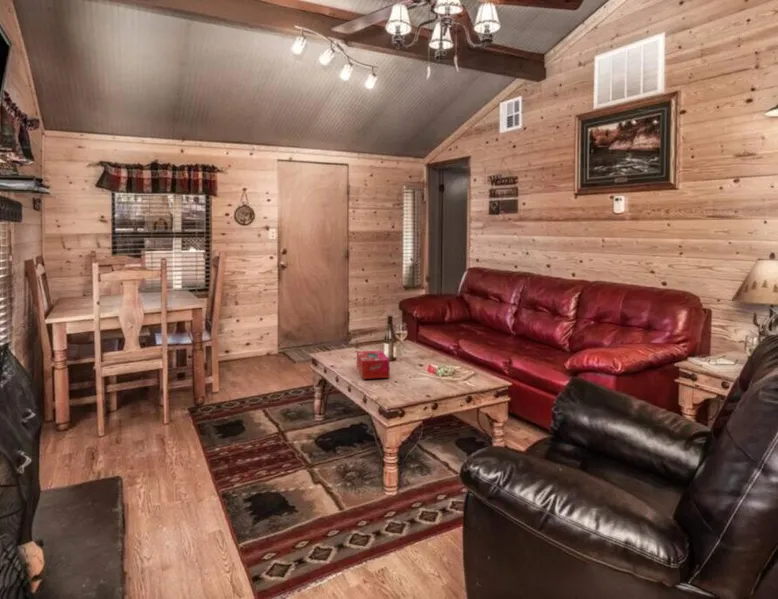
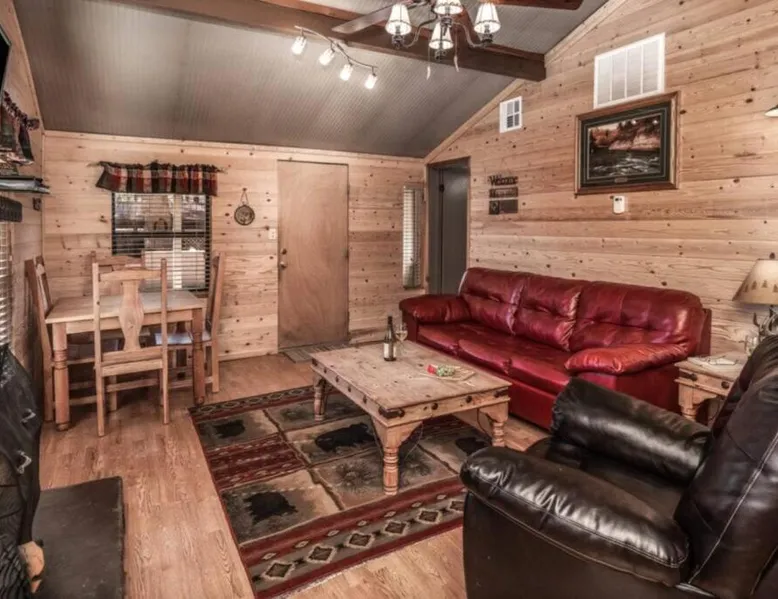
- tissue box (372, 364)
